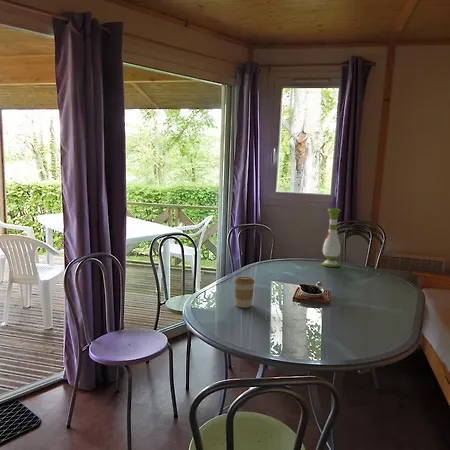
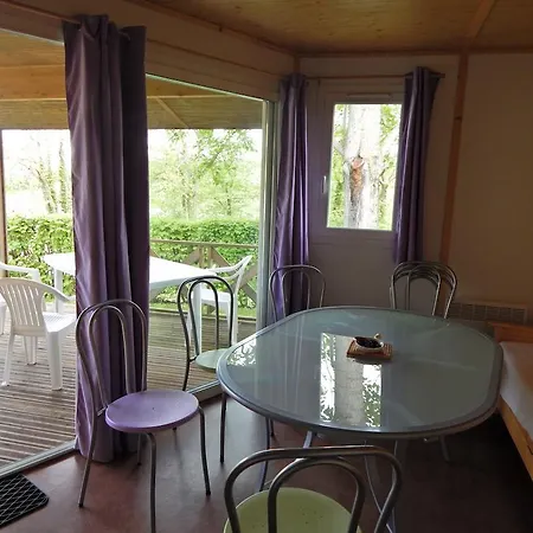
- coffee cup (244, 291)
- vase (332, 237)
